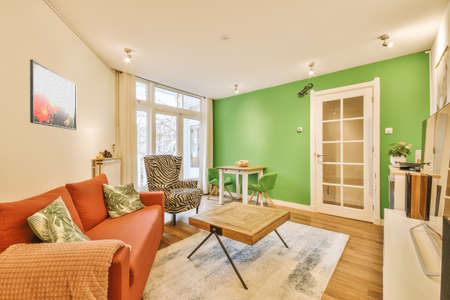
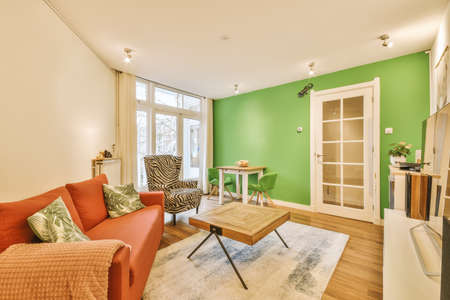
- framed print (56, 100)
